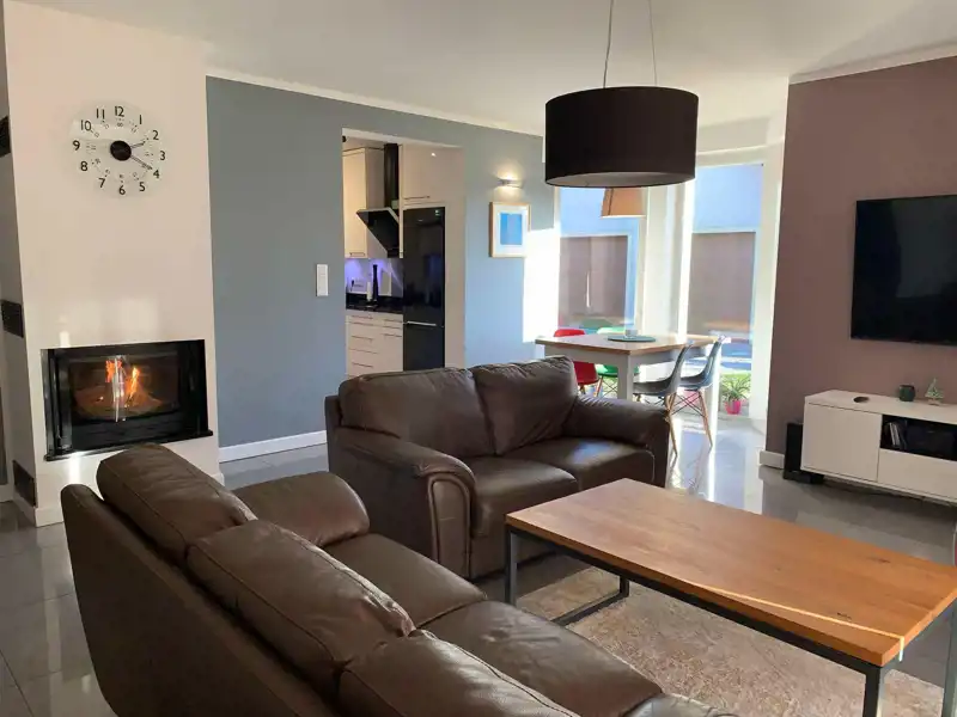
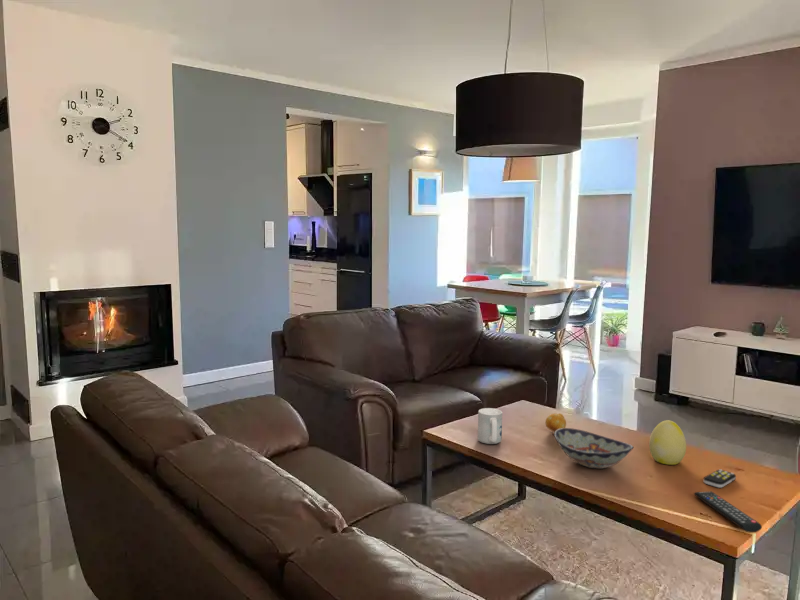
+ remote control (725, 510)
+ mug (491, 427)
+ decorative bowl (592, 451)
+ decorative egg (667, 440)
+ fruit (555, 423)
+ remote control (719, 478)
